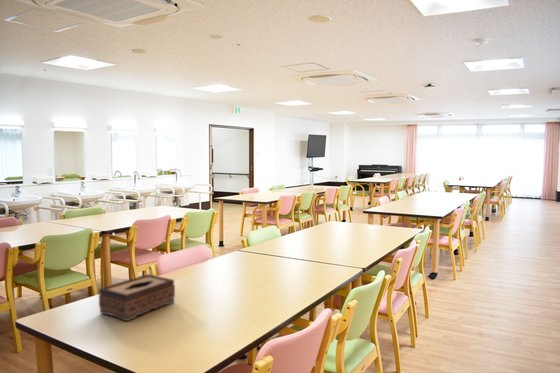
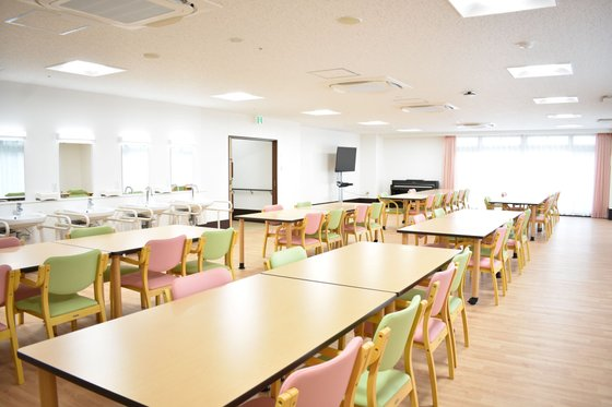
- tissue box (138, 295)
